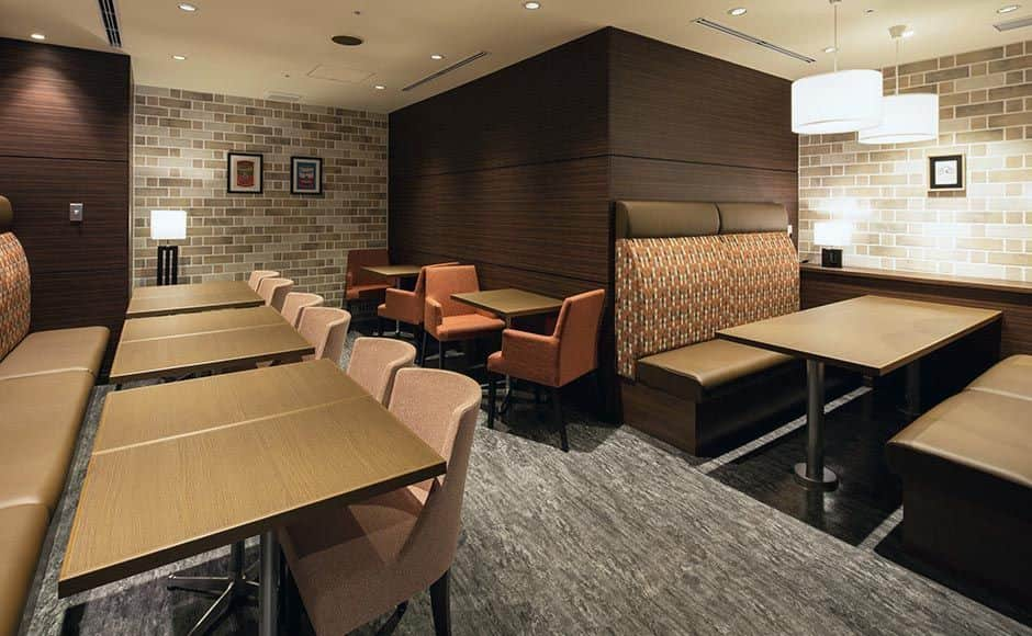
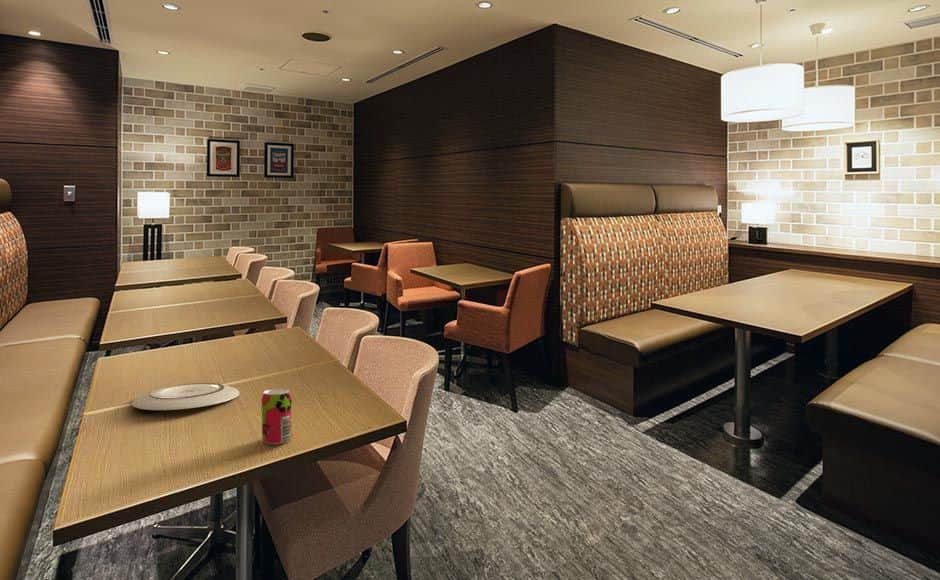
+ beverage can (277, 415)
+ plate (188, 393)
